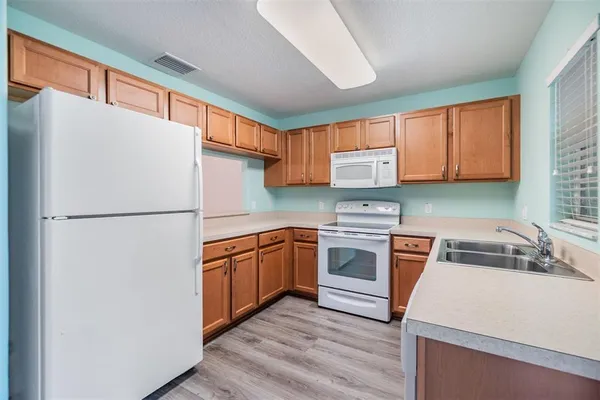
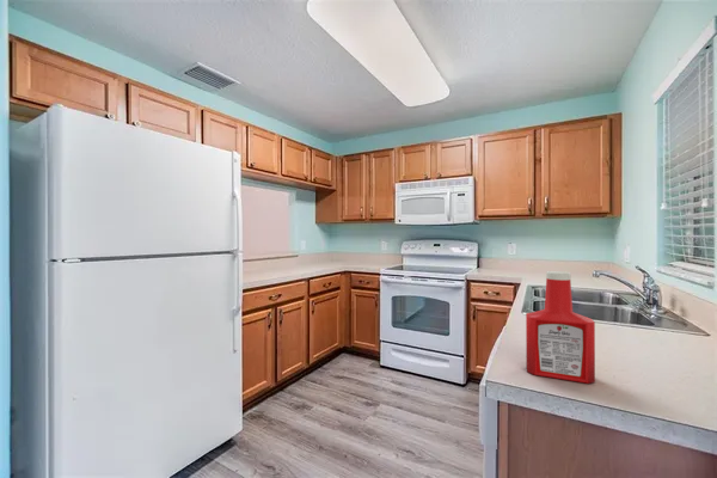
+ soap bottle (558, 323)
